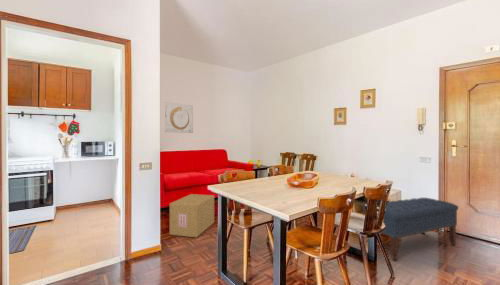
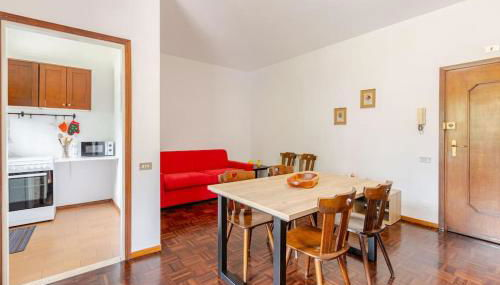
- wall art (179, 118)
- cardboard box (193, 213)
- bench (410, 224)
